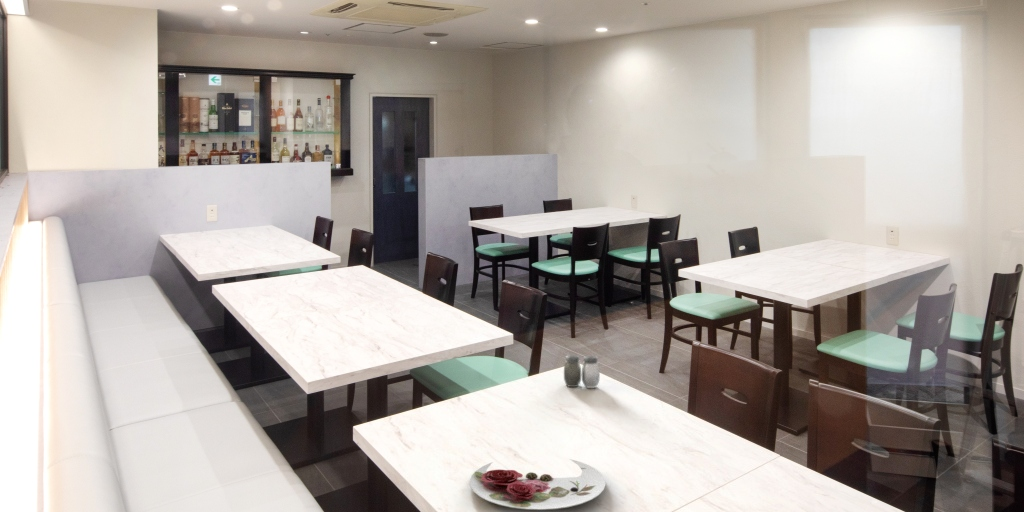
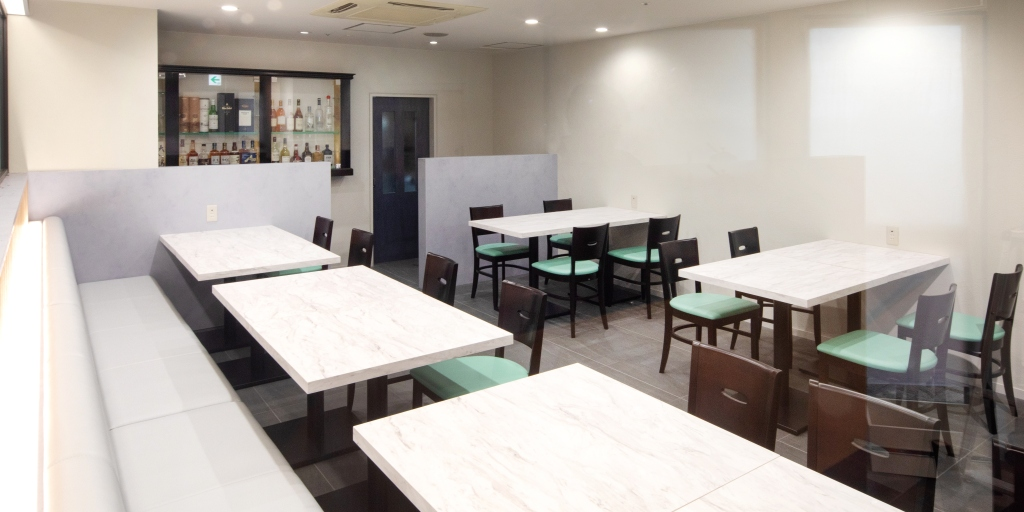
- salt and pepper shaker (580, 370)
- plate (537, 479)
